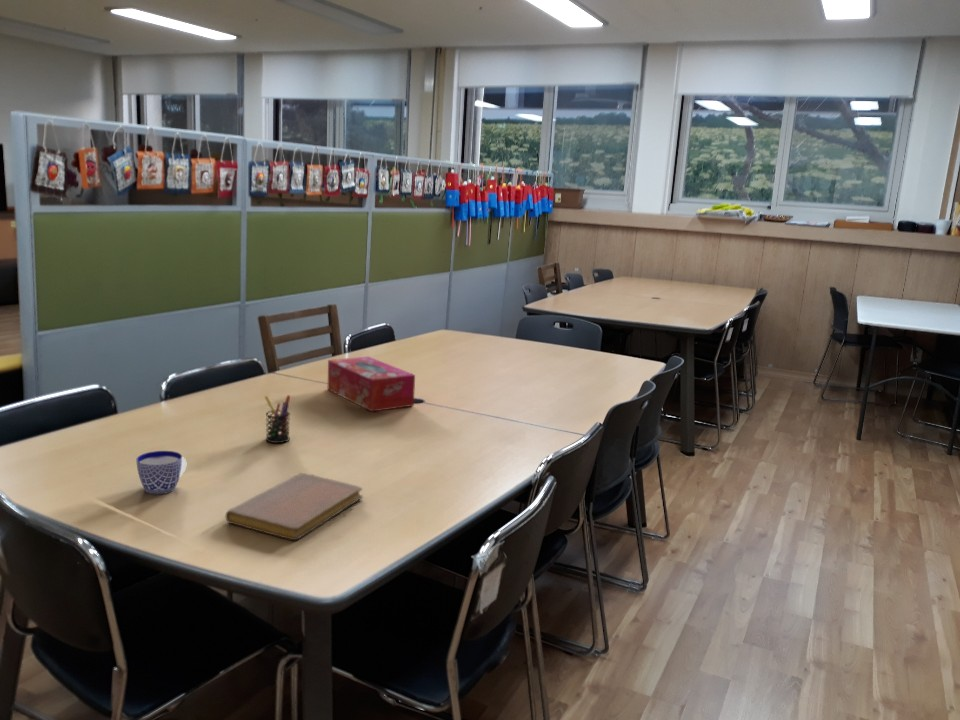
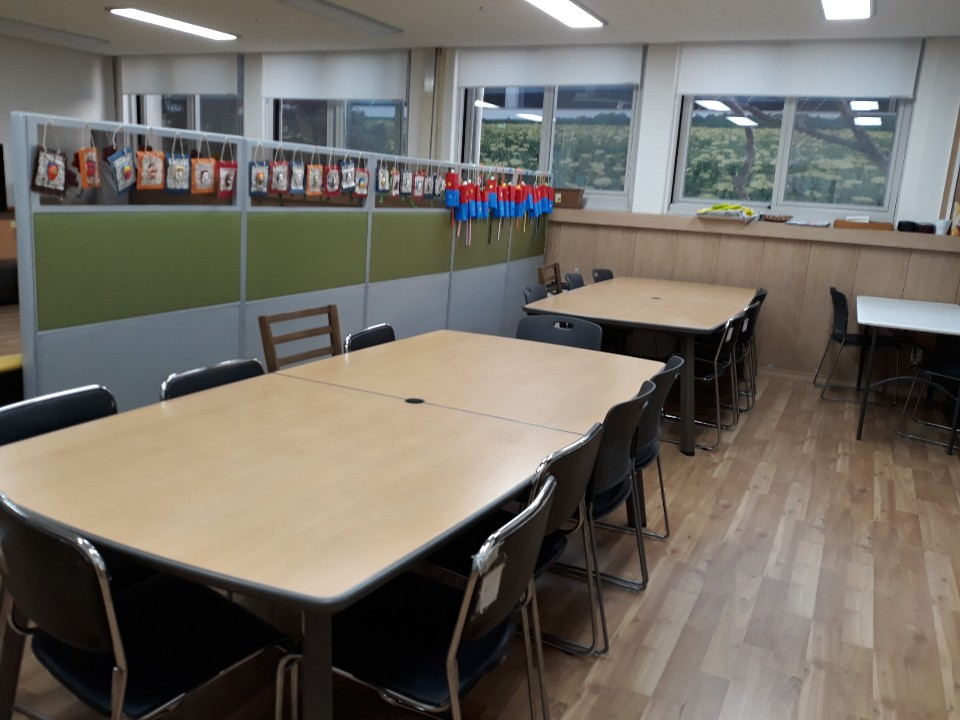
- pen holder (280, 416)
- tissue box (370, 382)
- notebook (297, 503)
- cup (165, 471)
